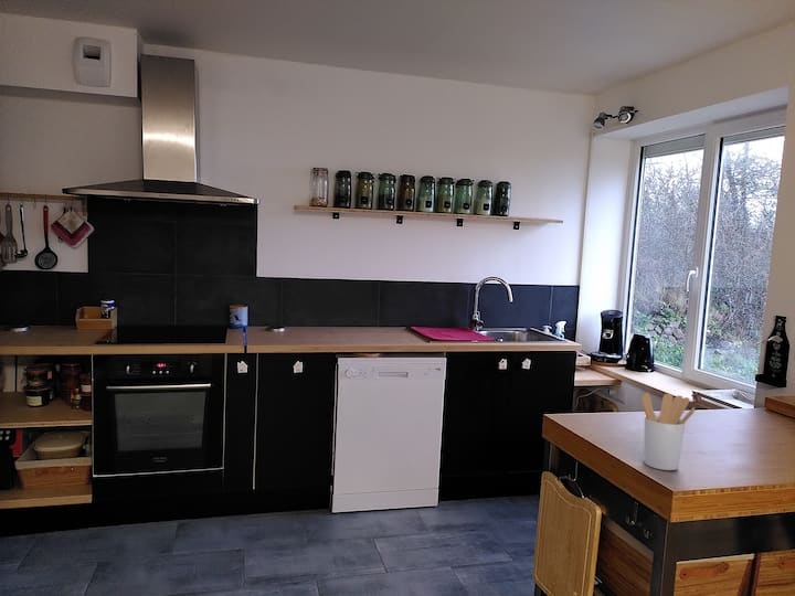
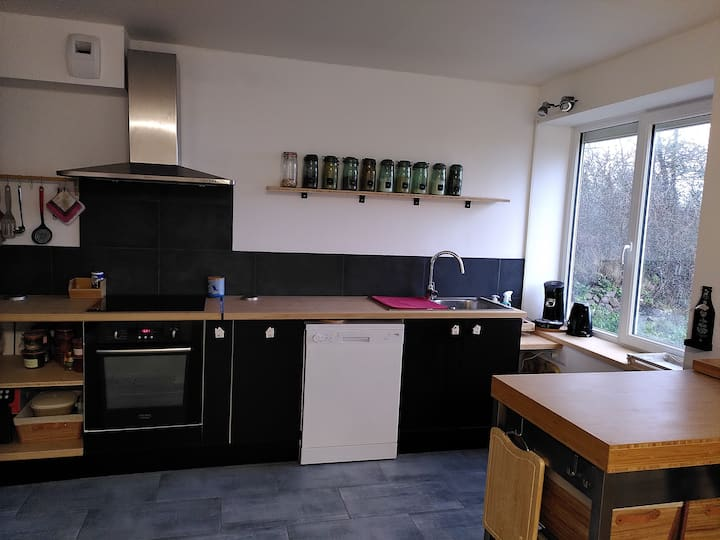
- utensil holder (667, 428)
